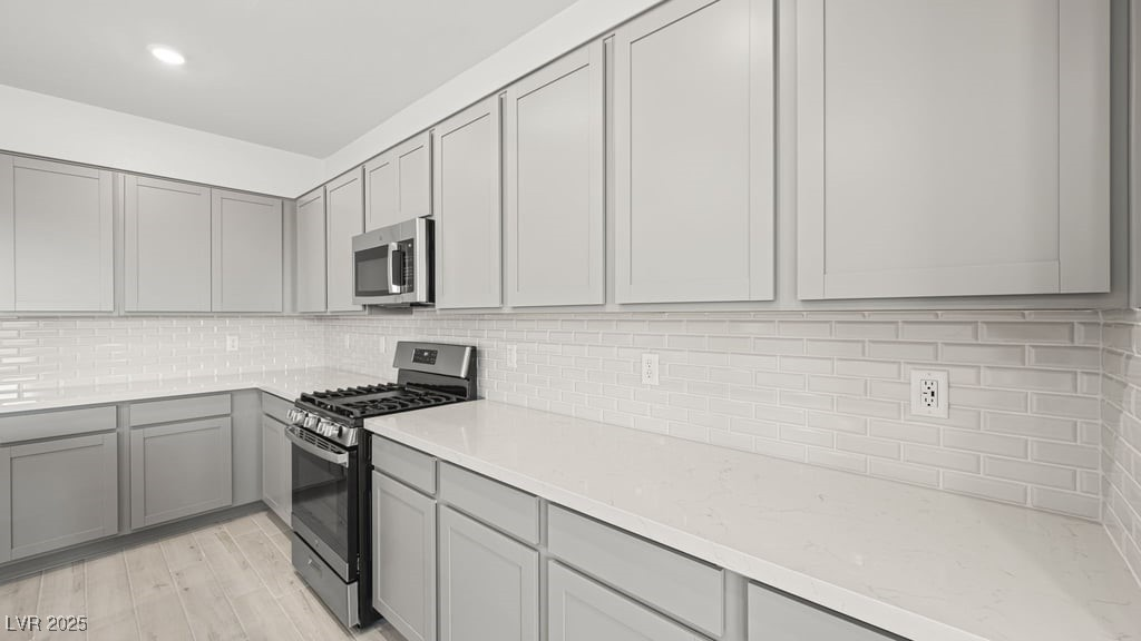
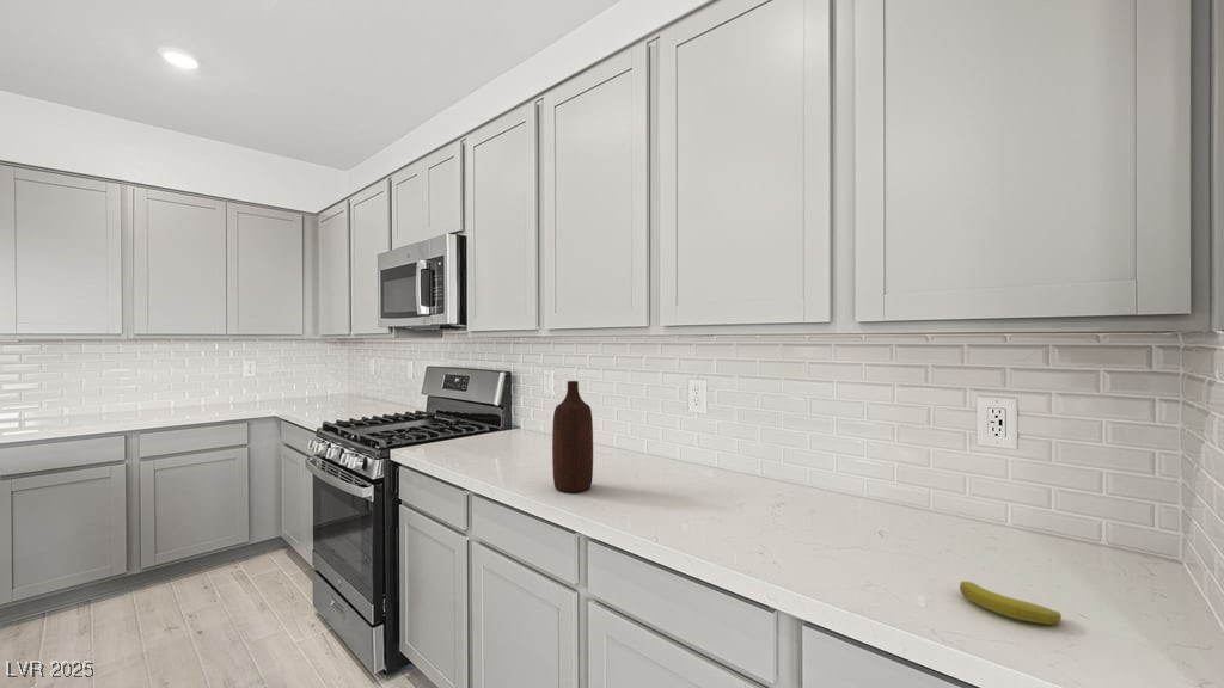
+ bottle (573, 434)
+ banana (1008, 602)
